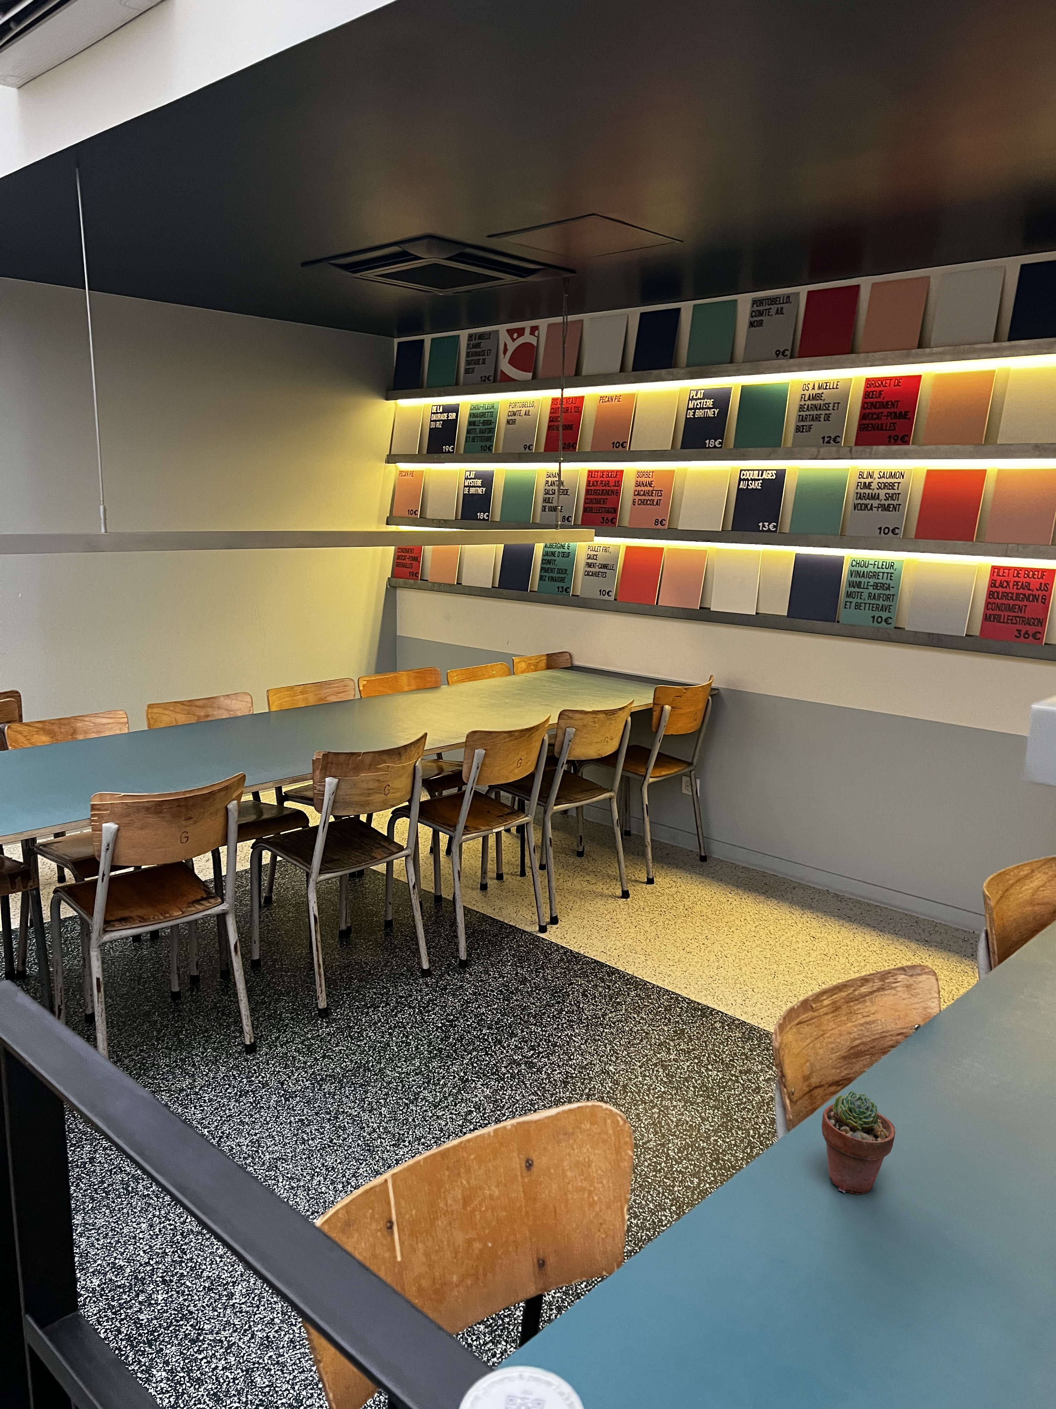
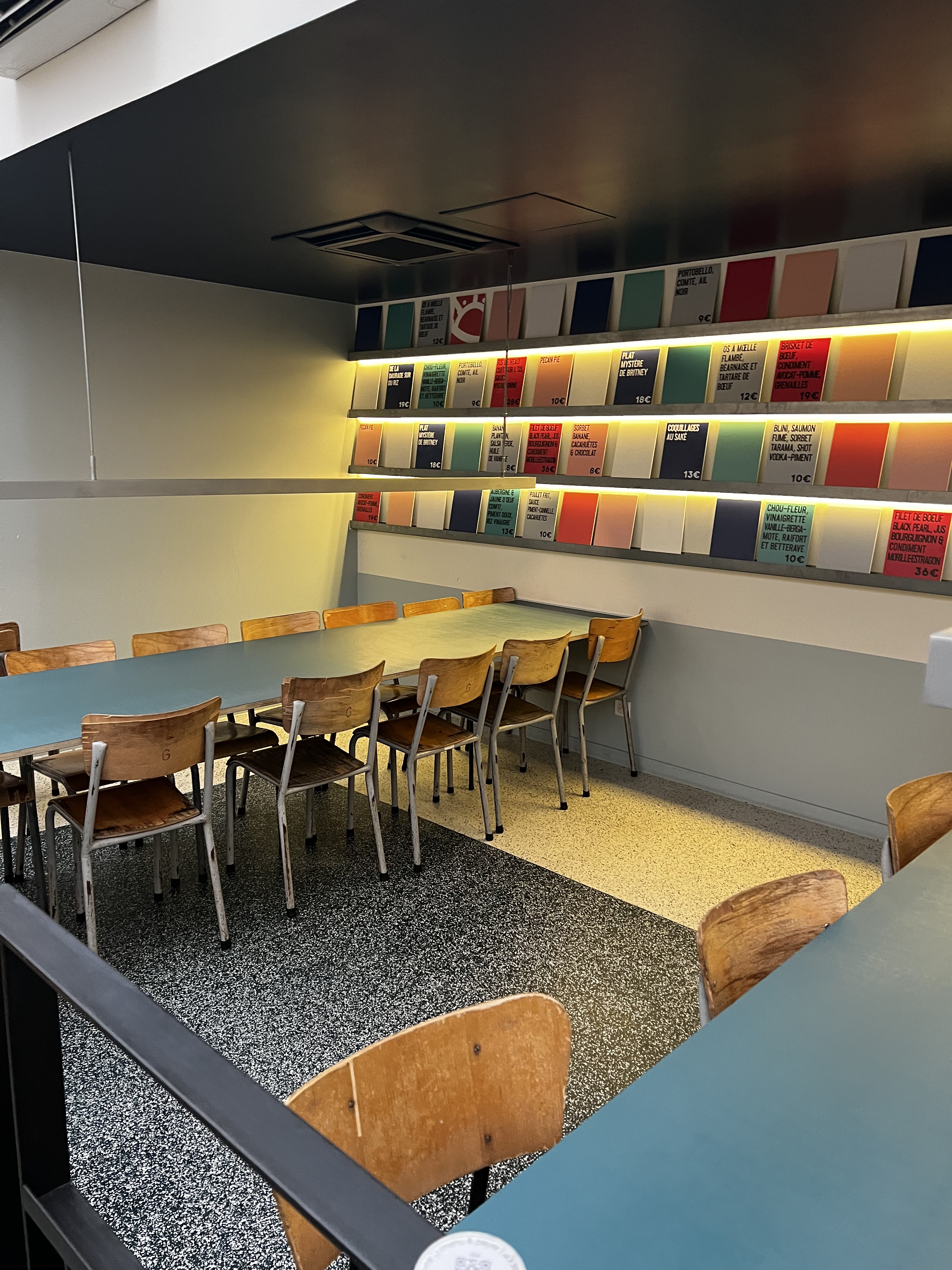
- potted succulent (856, 1138)
